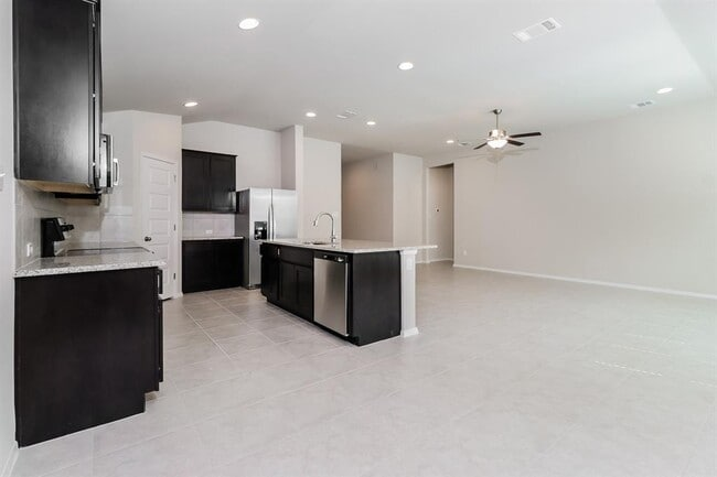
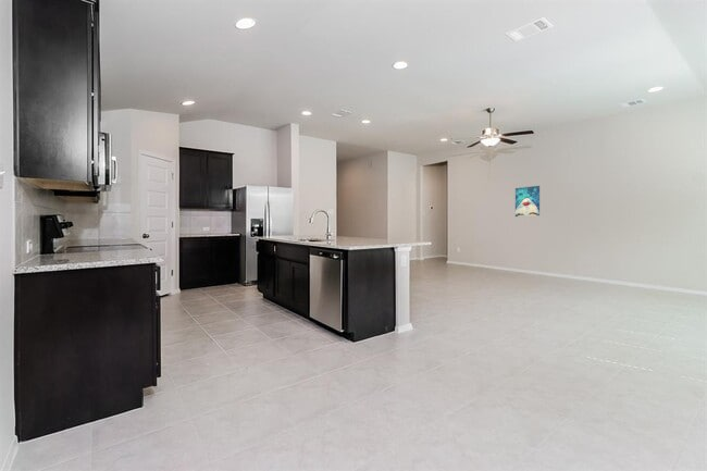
+ wall art (526, 201)
